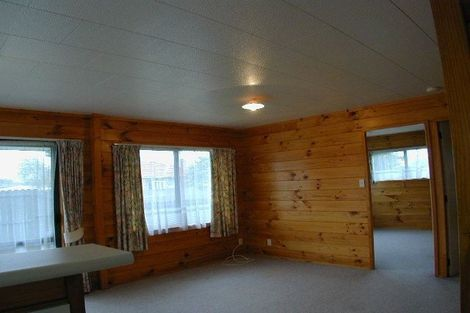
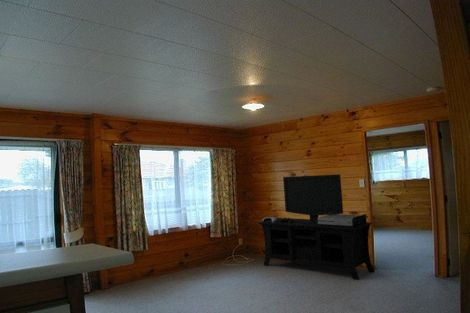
+ media console (310, 221)
